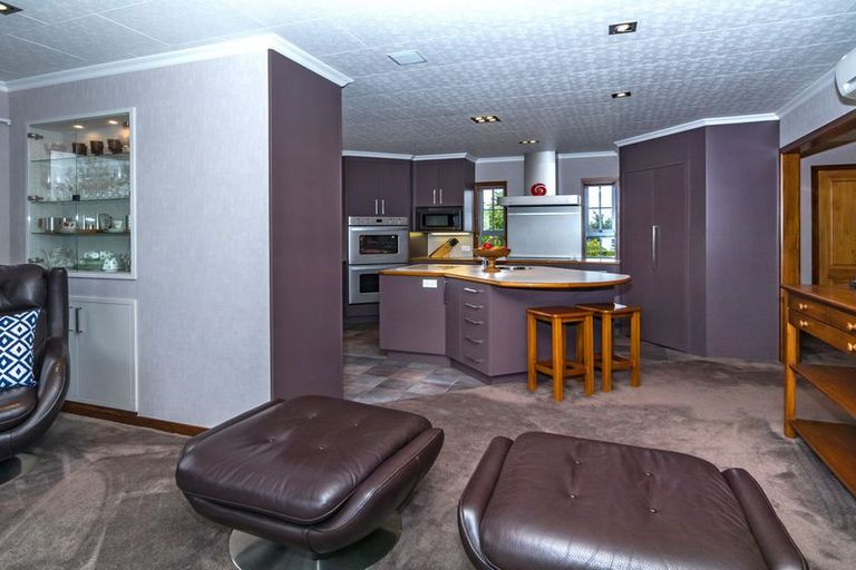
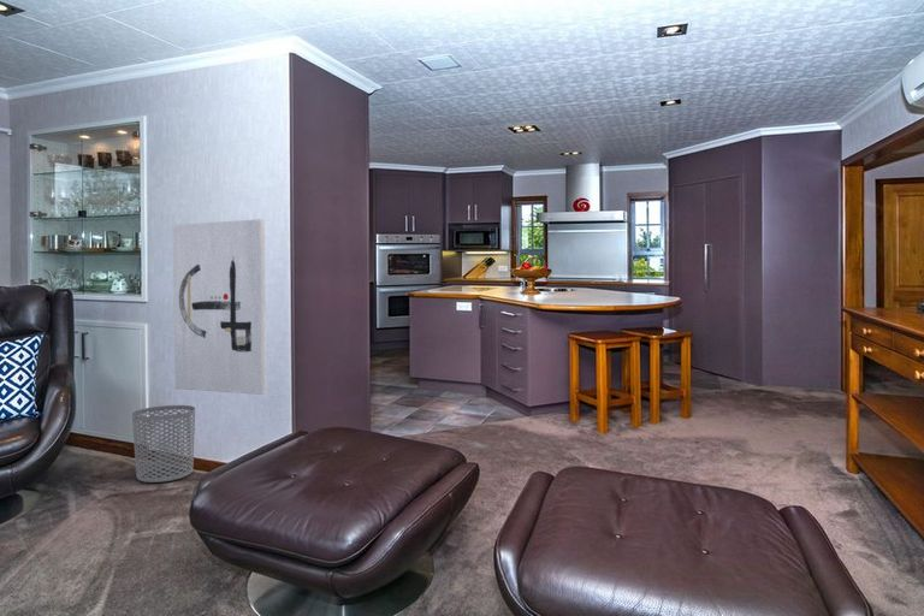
+ waste bin (165, 443)
+ wall art (218, 307)
